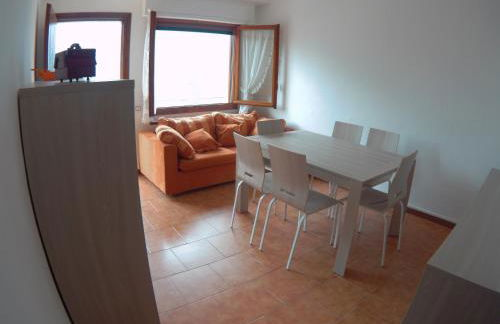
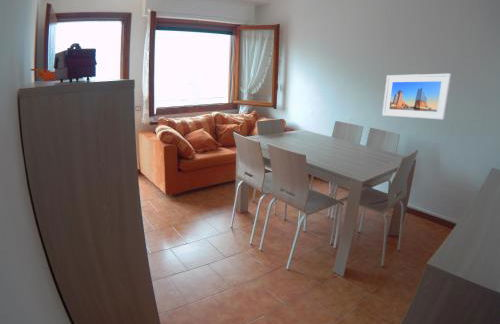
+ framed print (413, 96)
